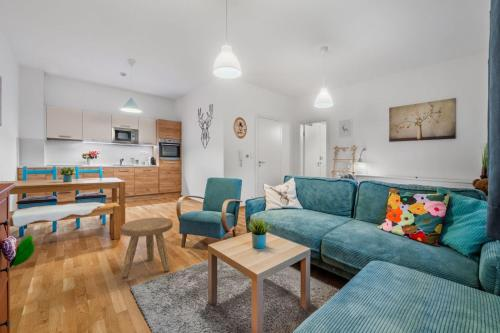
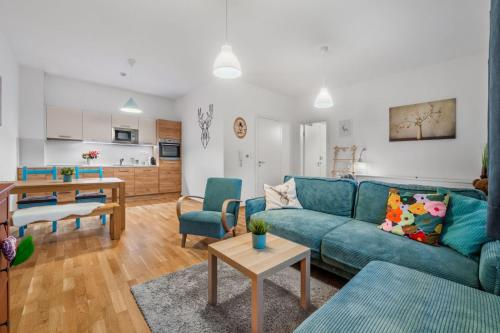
- stool (148, 245)
